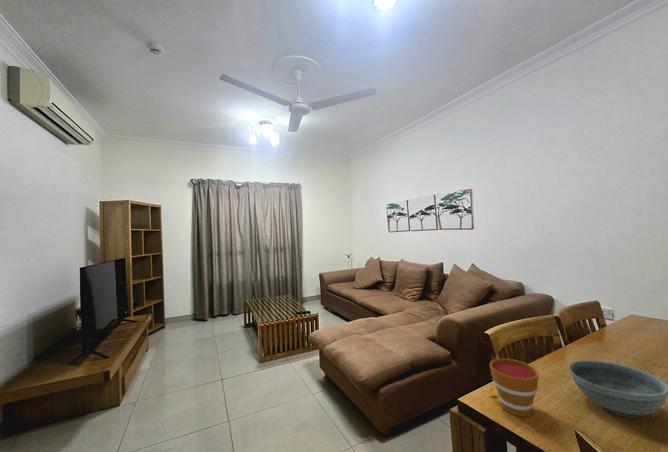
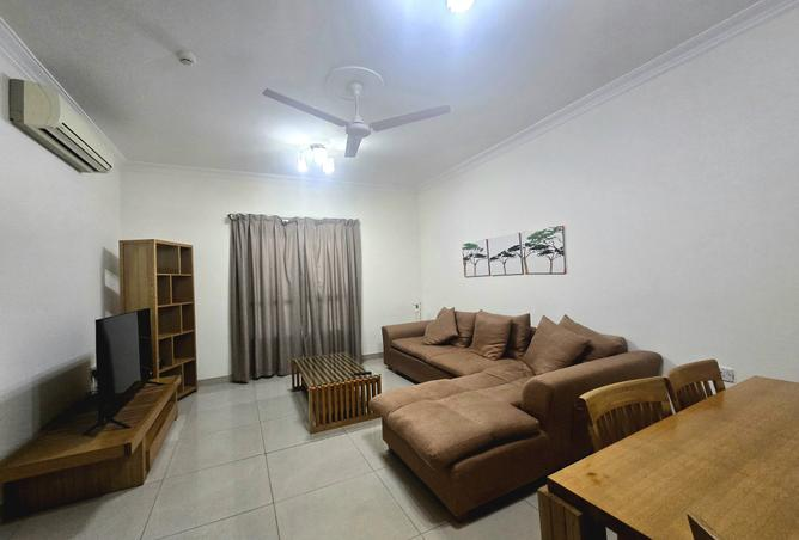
- bowl (615, 390)
- cup (514, 385)
